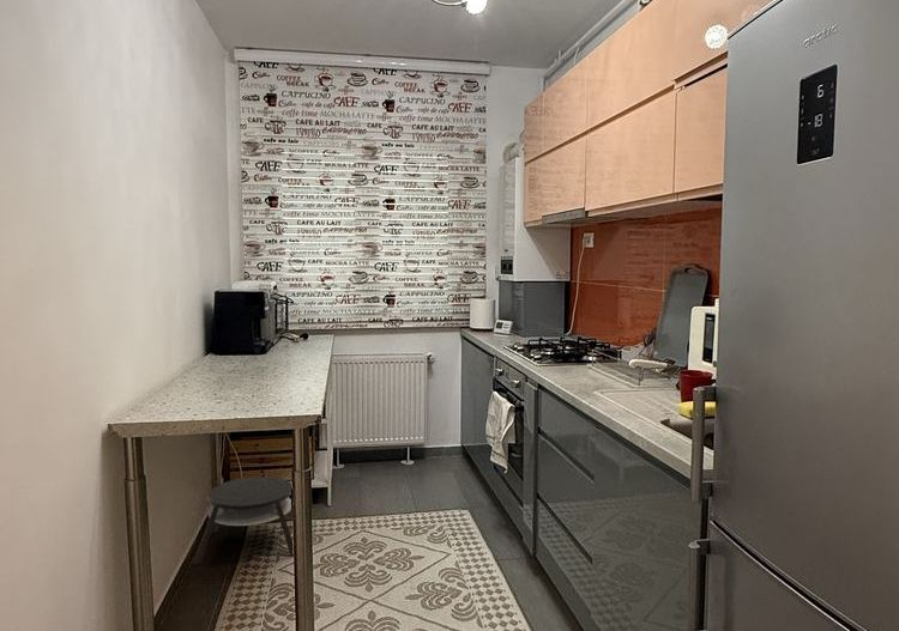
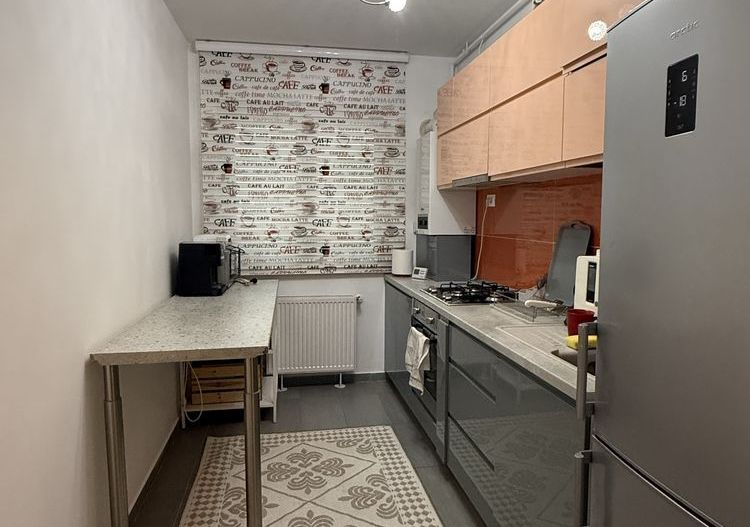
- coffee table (251, 516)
